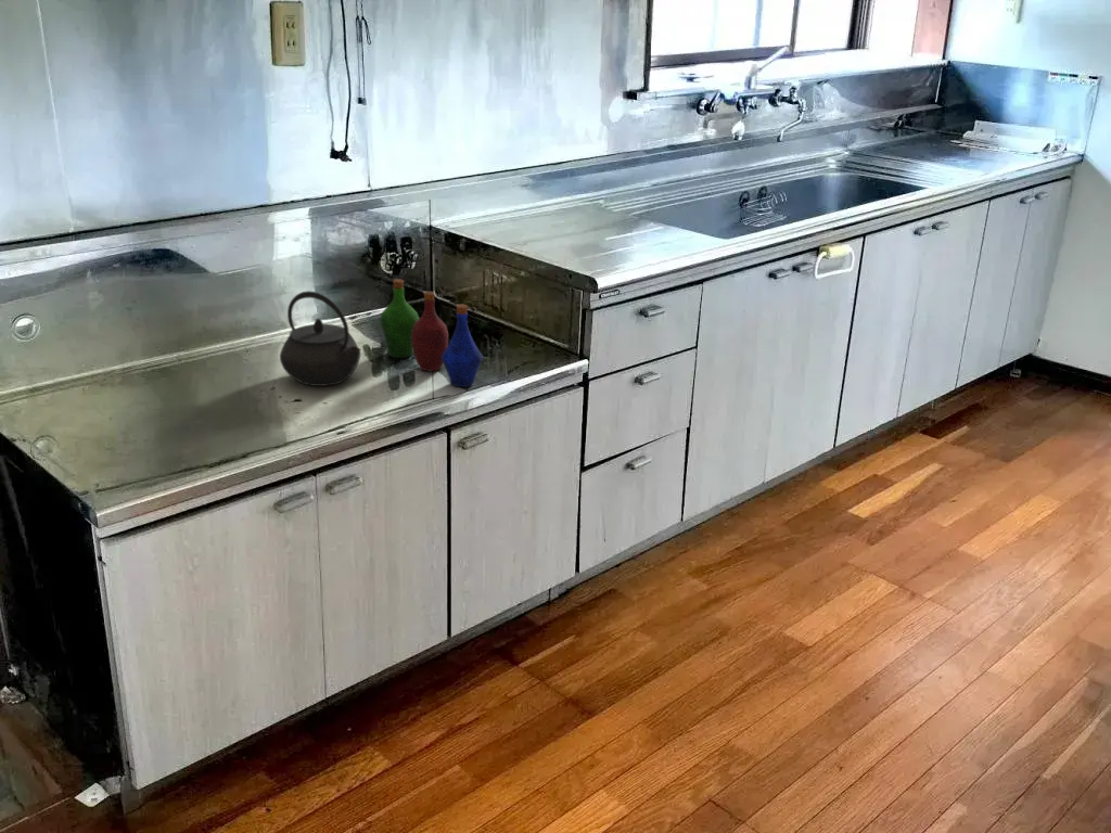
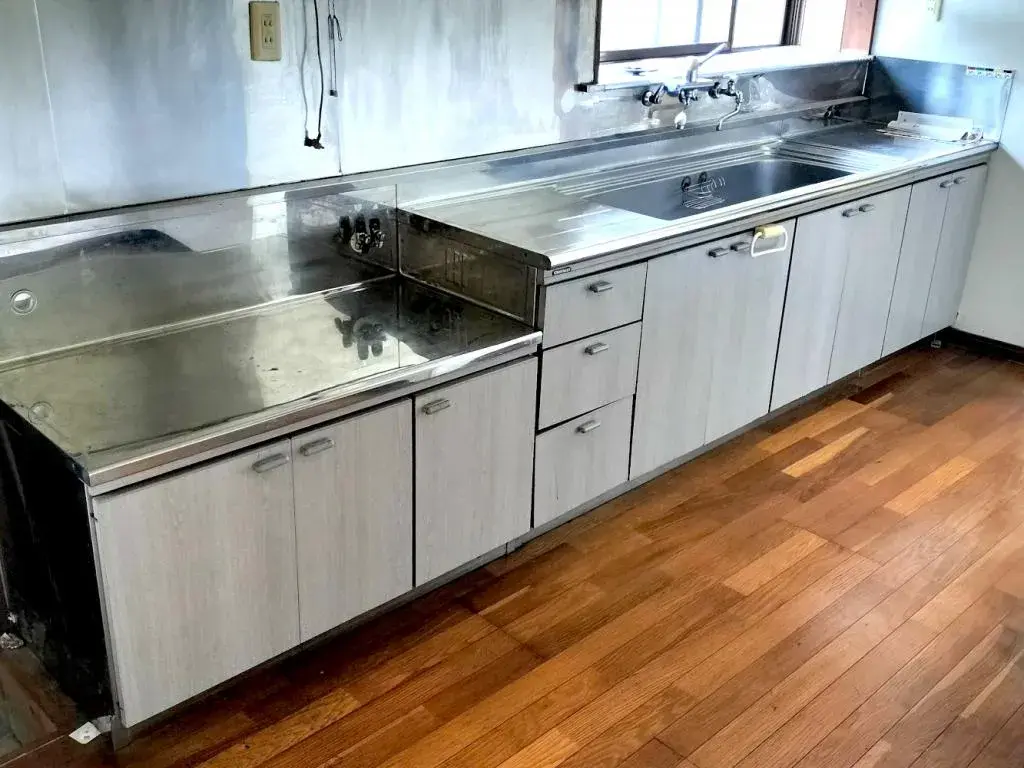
- bottle (429, 331)
- kettle (323, 336)
